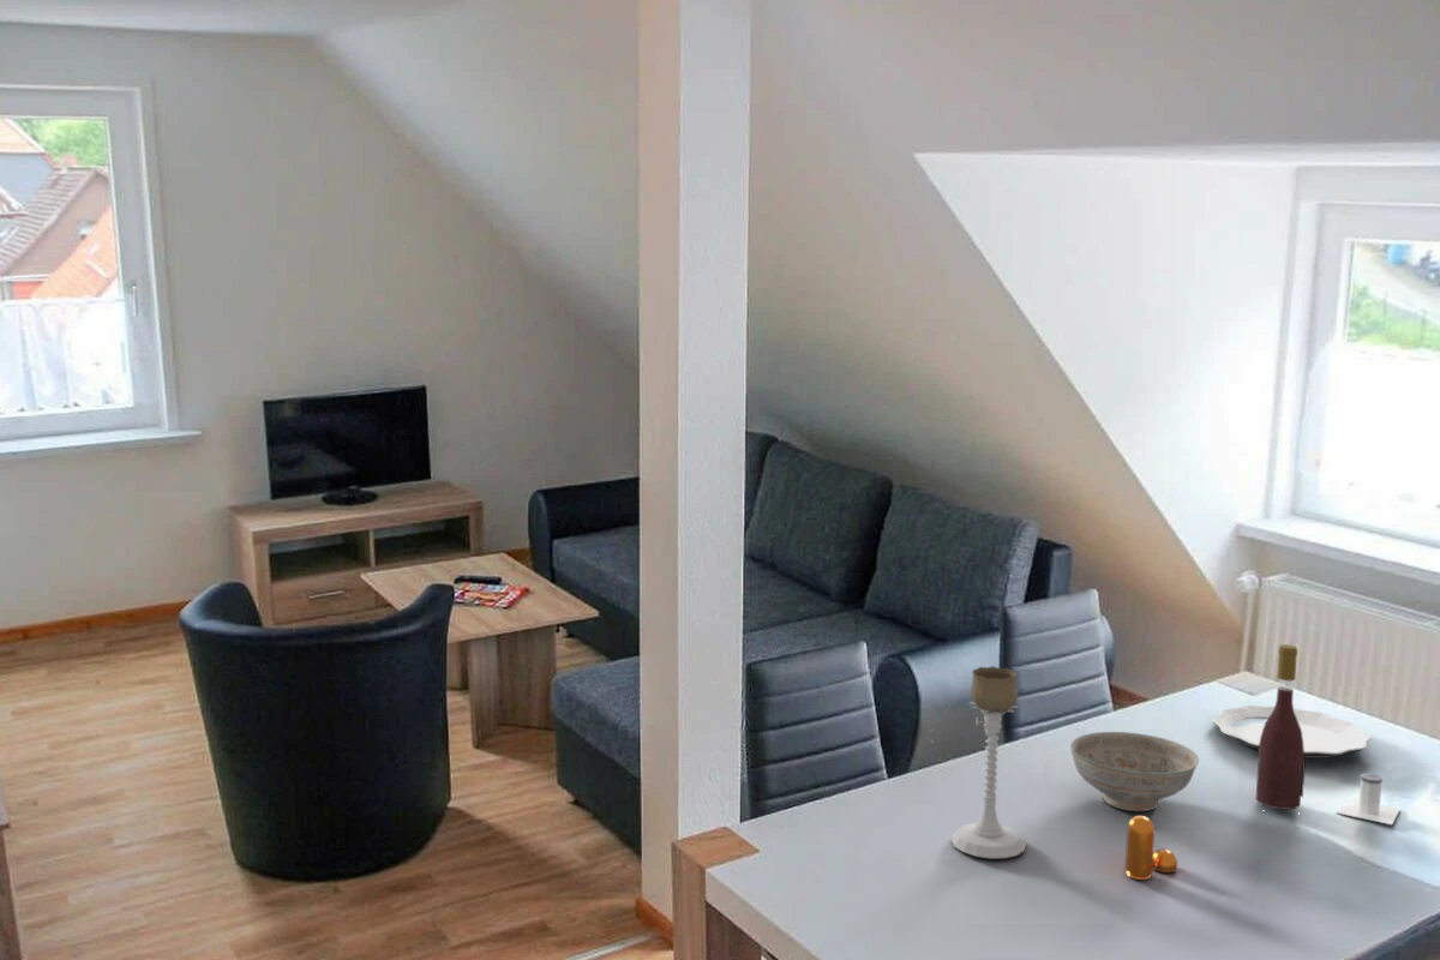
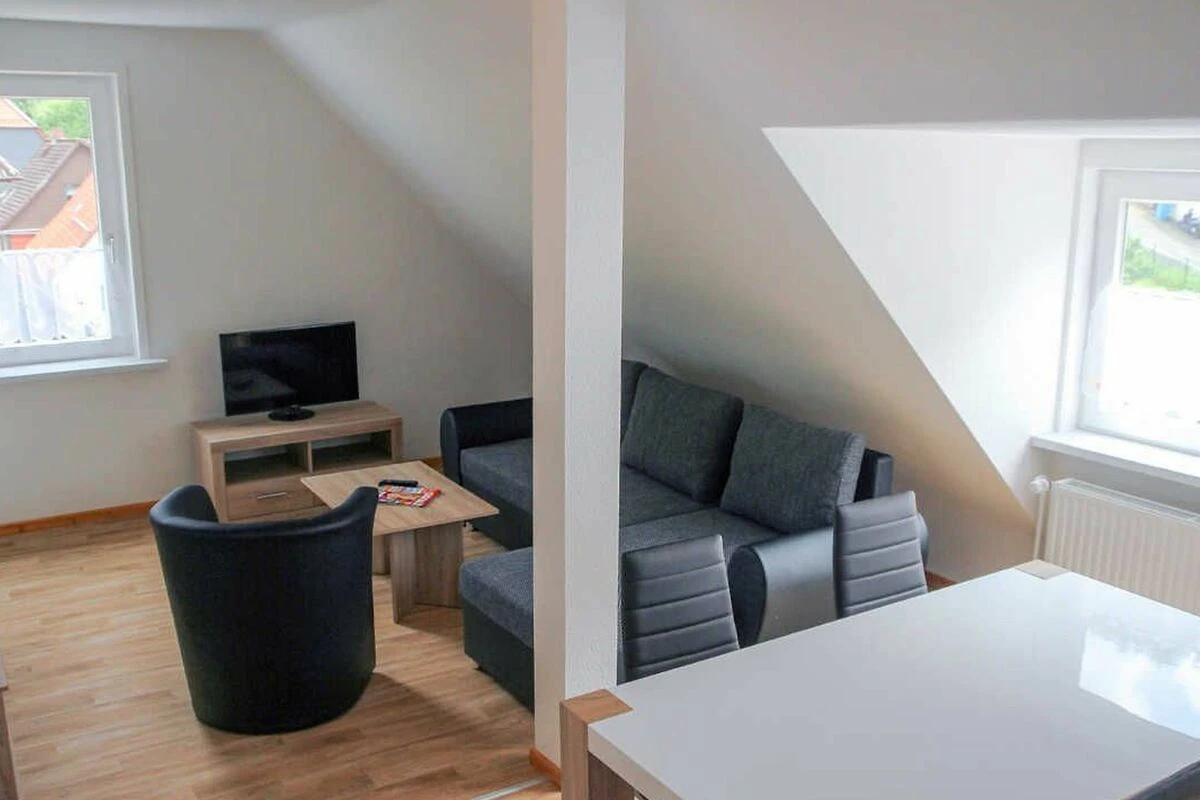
- candle holder (991, 758)
- salt shaker (1369, 793)
- pepper shaker (1152, 841)
- wine bottle (1283, 726)
- decorative bowl (1132, 775)
- plate (1301, 728)
